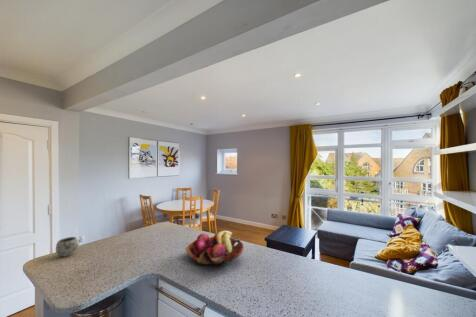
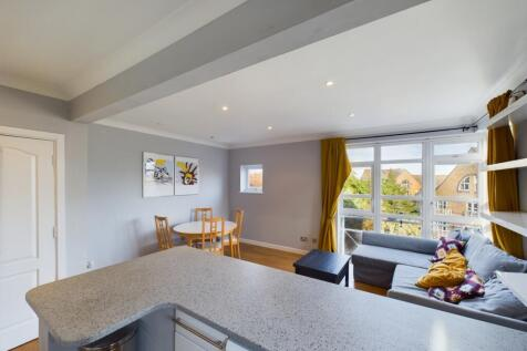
- mug (69, 247)
- fruit basket (216, 245)
